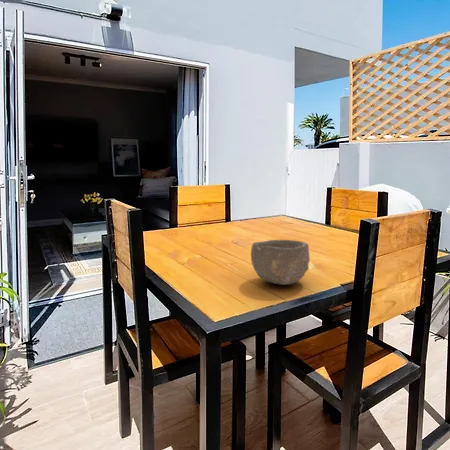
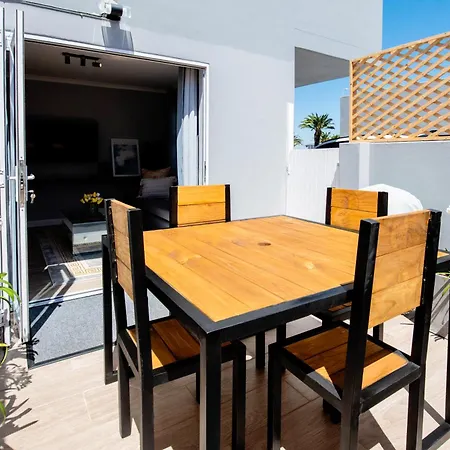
- bowl (279, 262)
